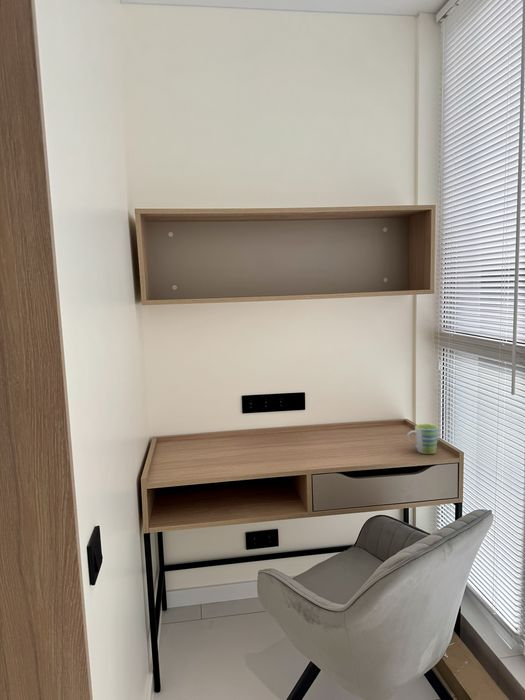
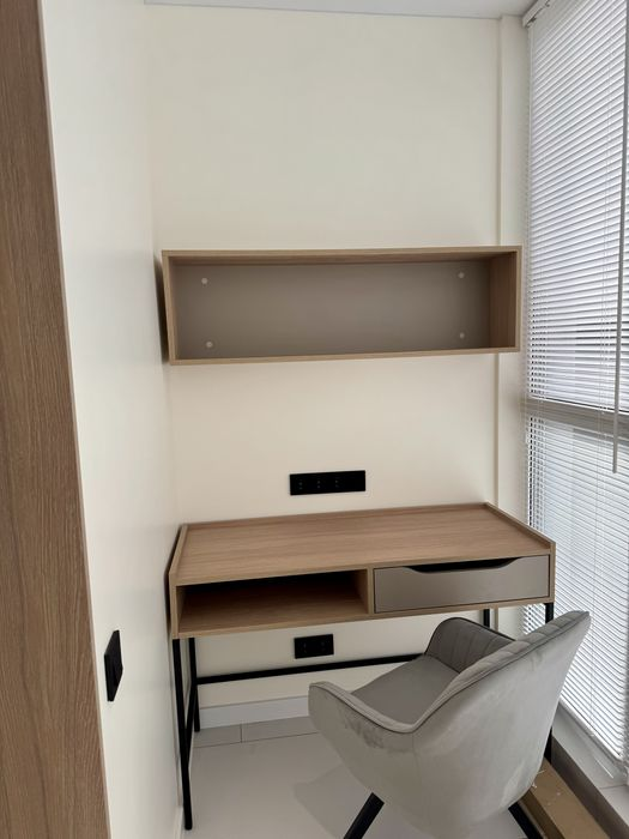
- mug (422, 438)
